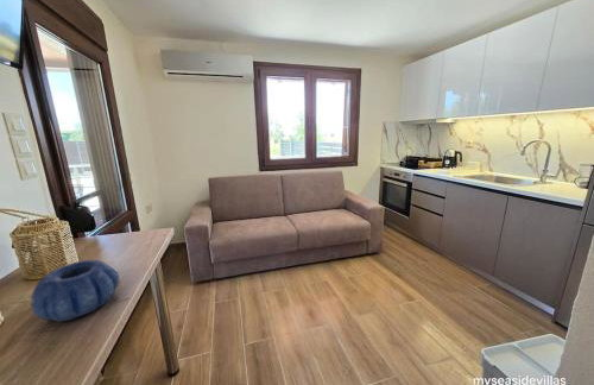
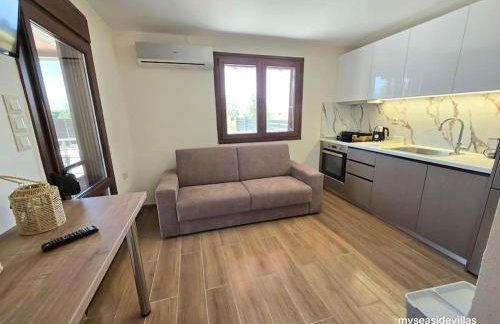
- decorative bowl (77, 286)
